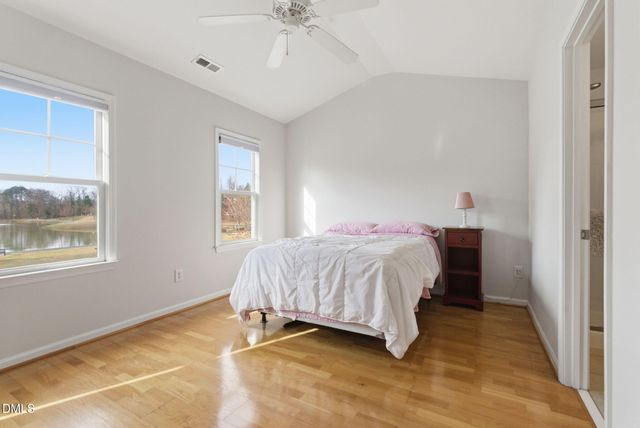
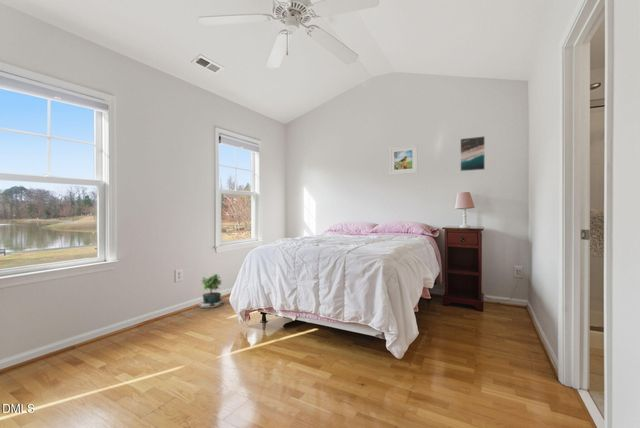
+ potted plant (212, 289)
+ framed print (403, 160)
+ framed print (472, 154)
